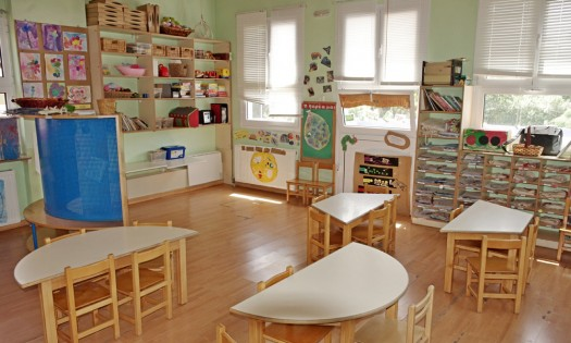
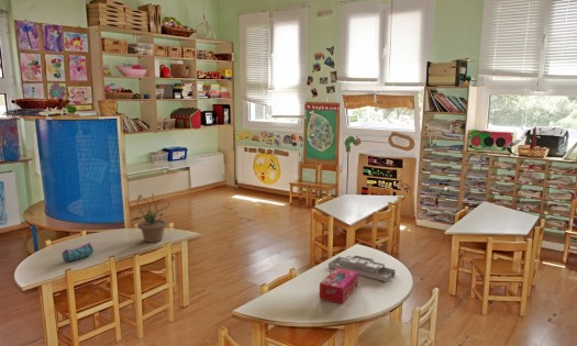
+ potted plant (149, 216)
+ pencil case (78, 252)
+ tissue box (339, 284)
+ desk organizer (360, 265)
